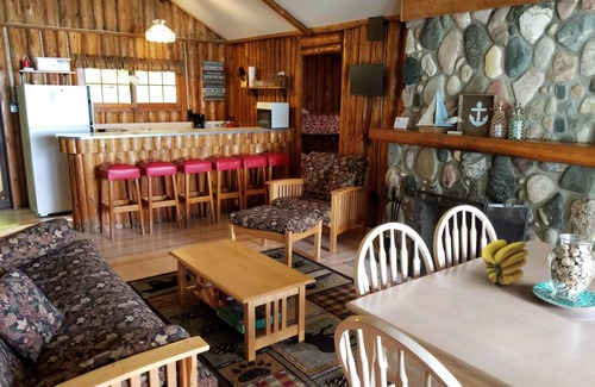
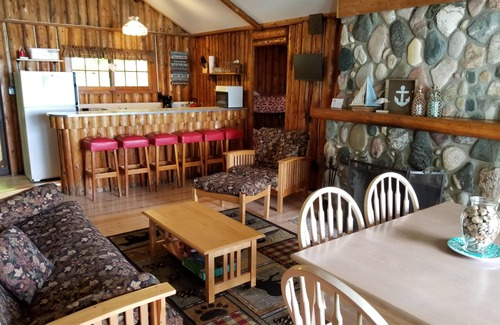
- banana (505, 262)
